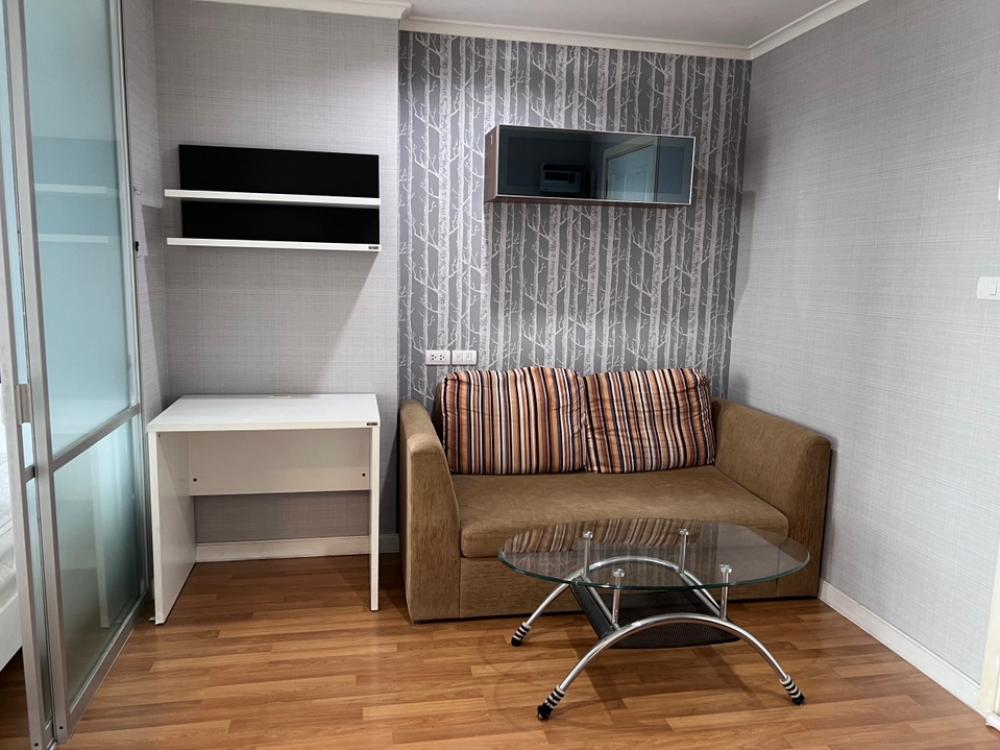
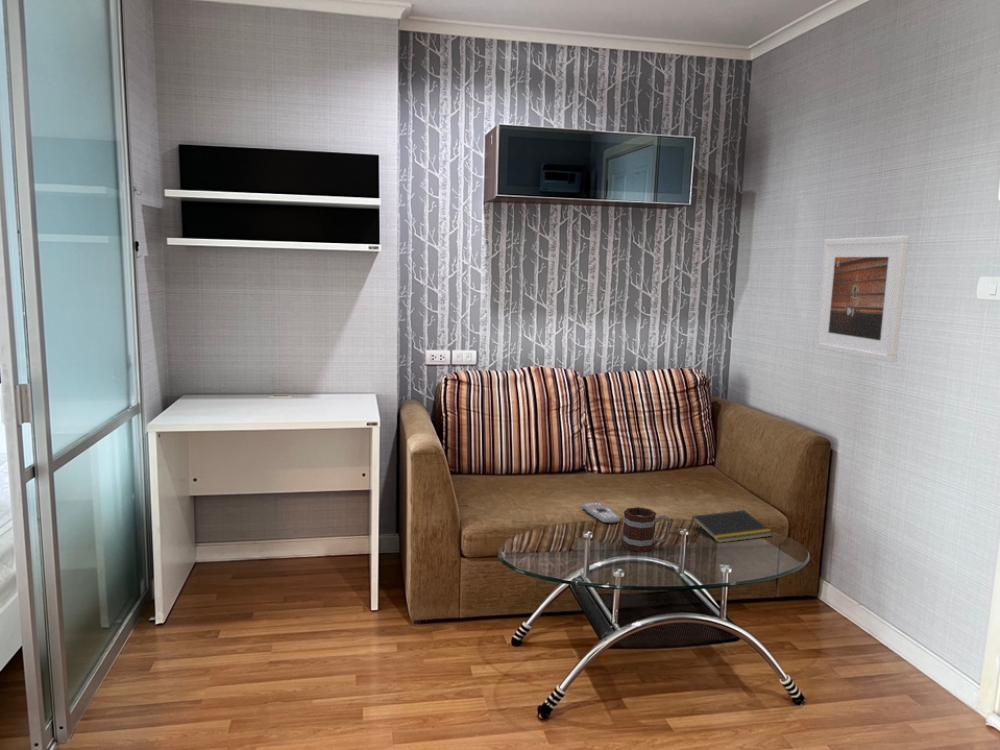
+ remote control (601, 513)
+ mug (646, 529)
+ notepad (731, 525)
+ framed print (858, 297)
